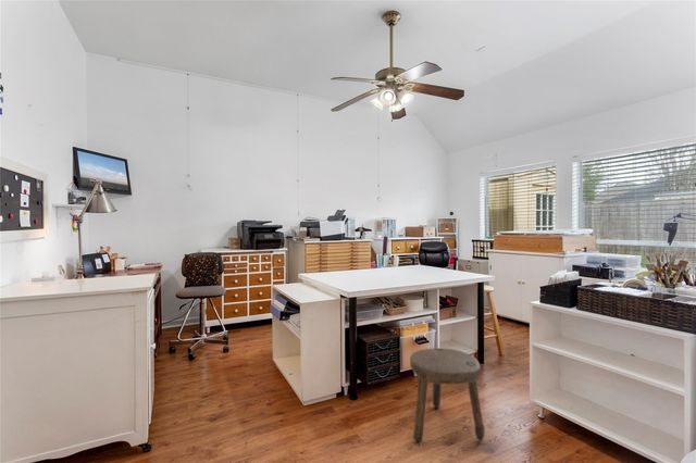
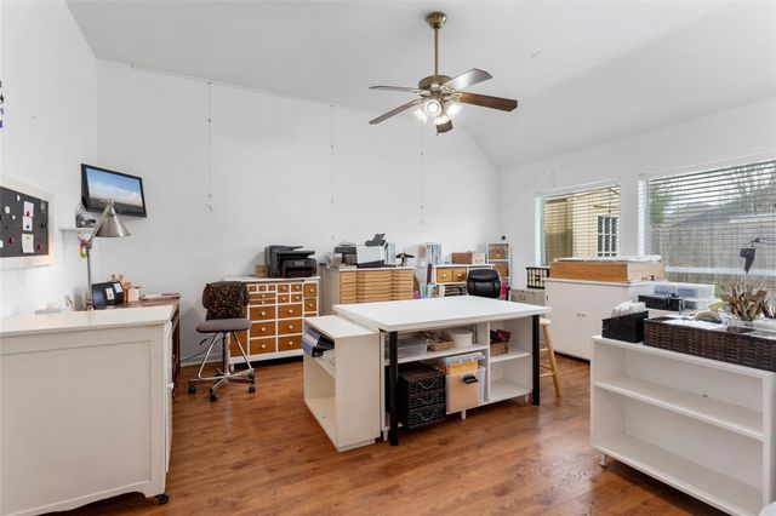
- stool (440, 390)
